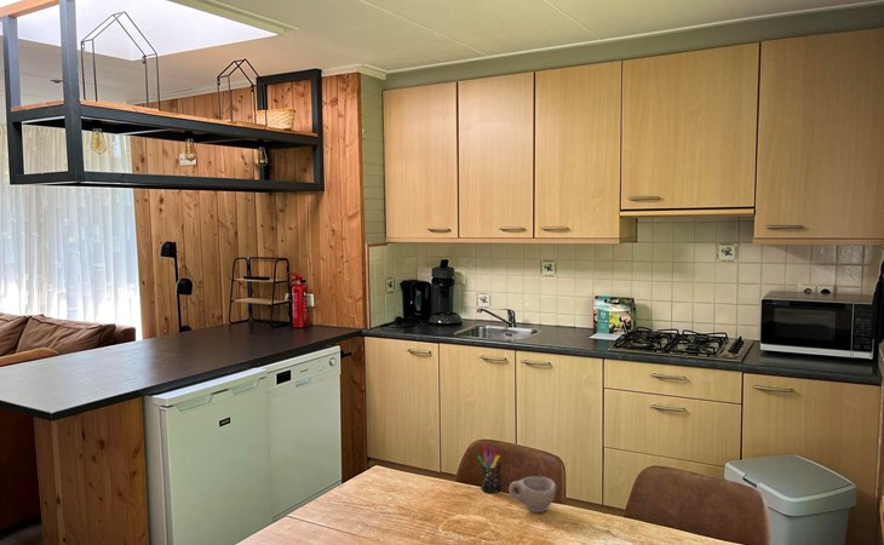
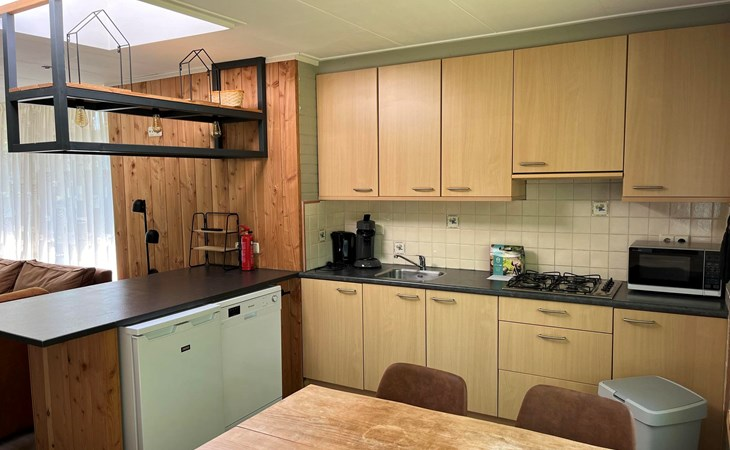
- pen holder (488, 467)
- cup (532, 495)
